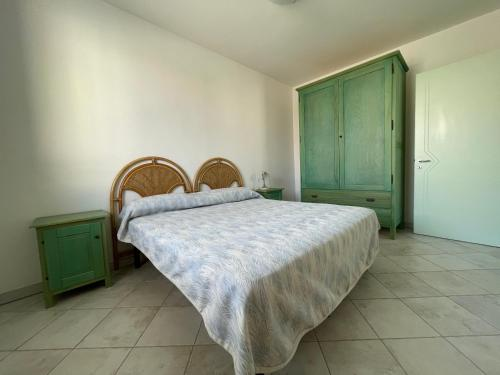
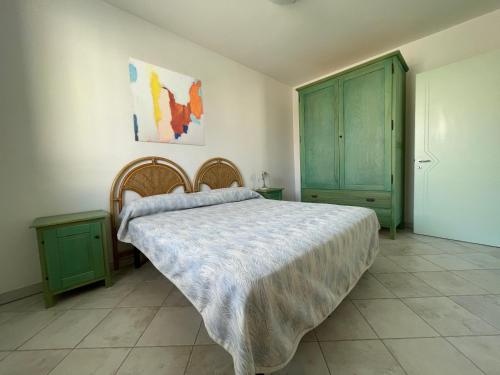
+ wall art (171, 107)
